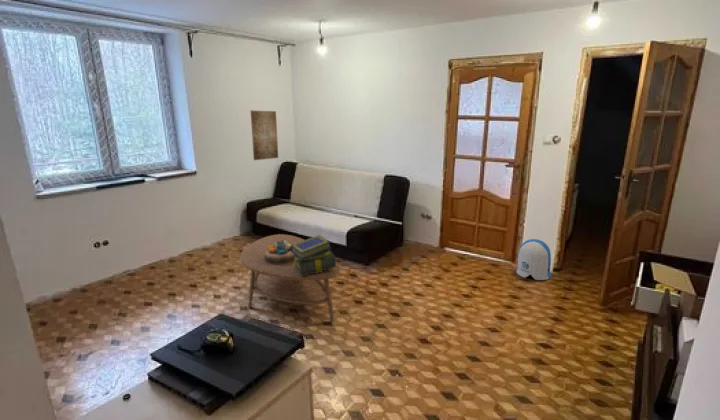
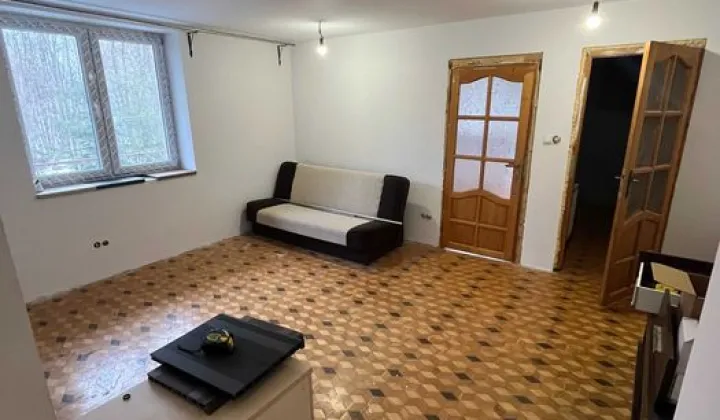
- wall art (264, 135)
- decorative bowl (280, 249)
- sun visor (534, 256)
- stack of books (313, 255)
- coffee table (284, 276)
